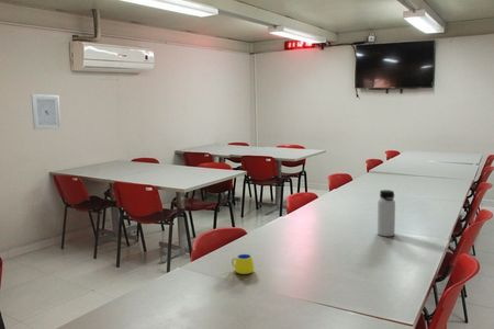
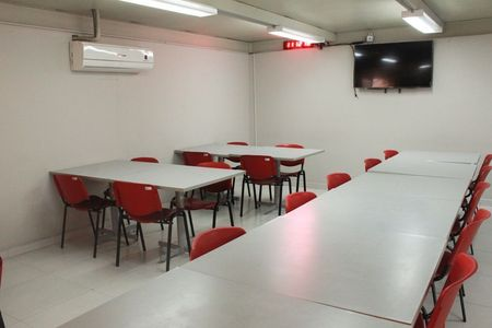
- wall art (46, 112)
- mug (242, 263)
- water bottle (385, 212)
